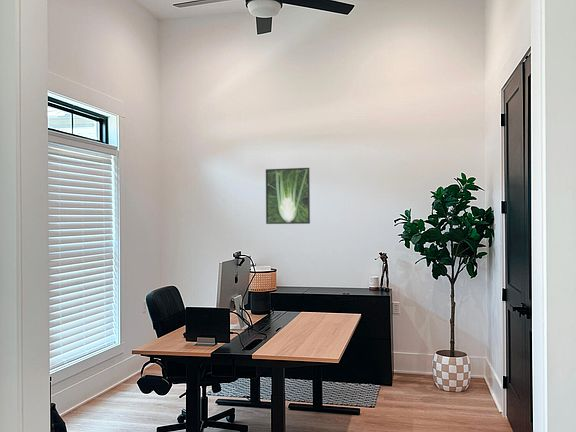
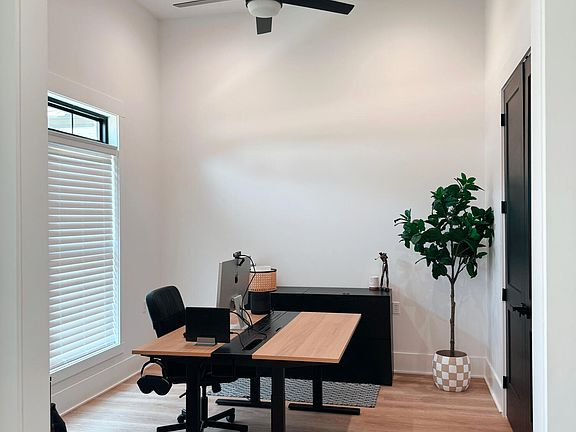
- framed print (287, 196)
